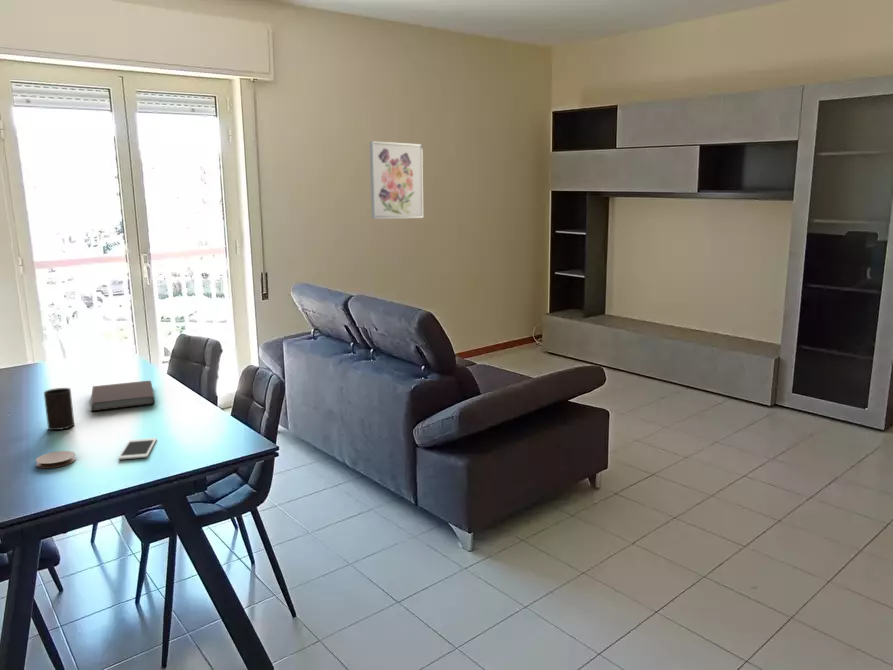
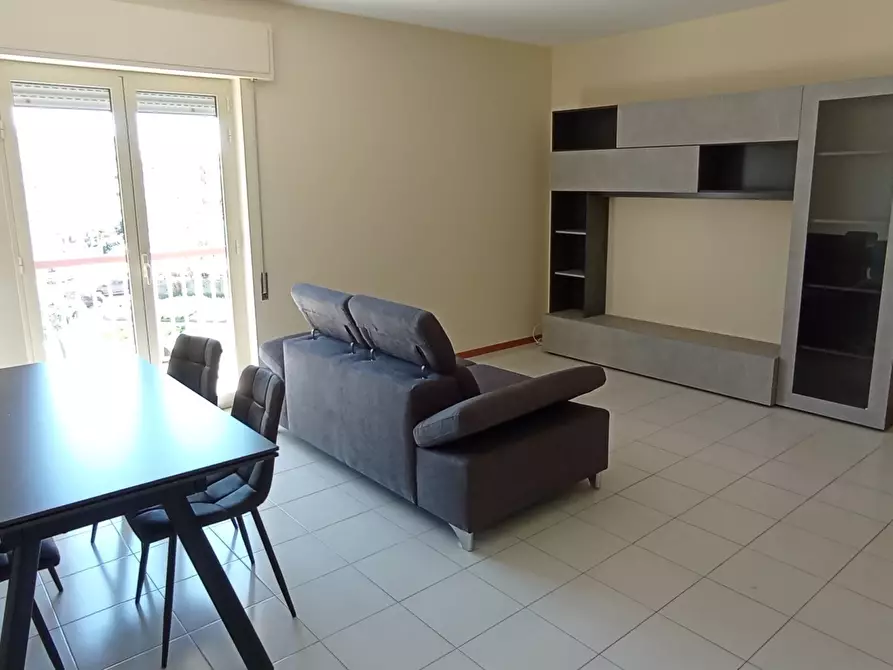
- cell phone (138, 448)
- cup (59, 408)
- coaster (56, 459)
- notebook (123, 394)
- wall art (397, 181)
